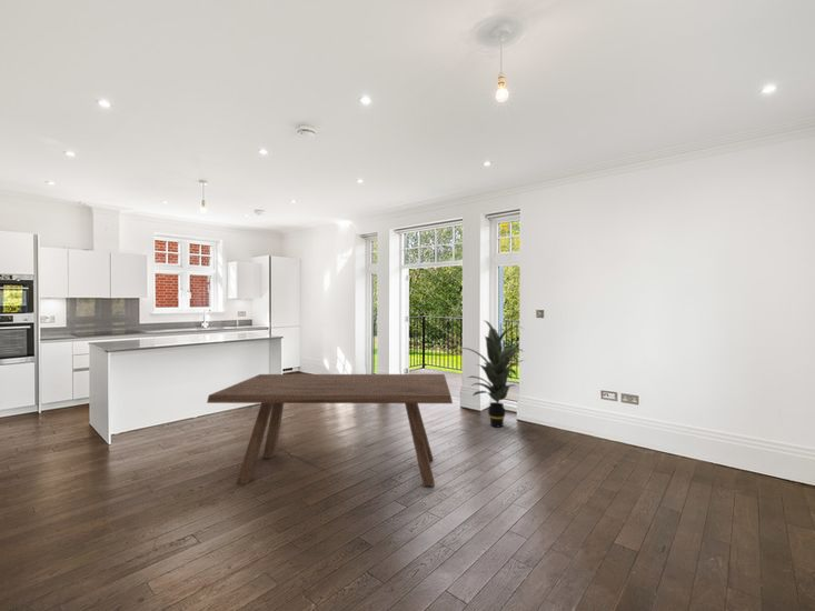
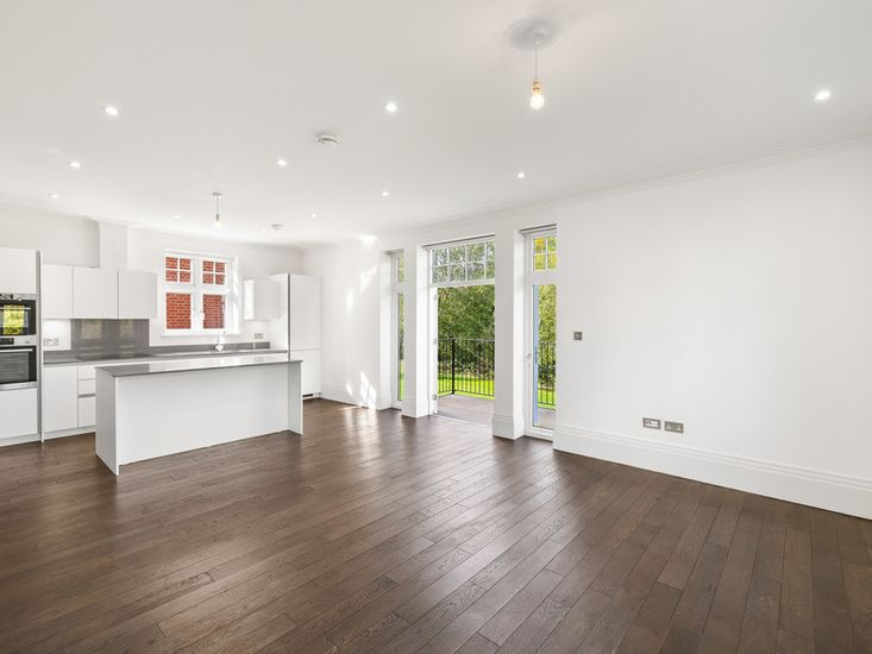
- dining table (341, 402)
- indoor plant (494, 372)
